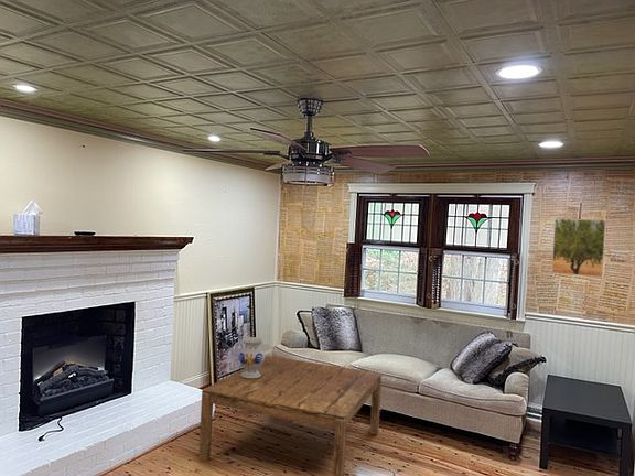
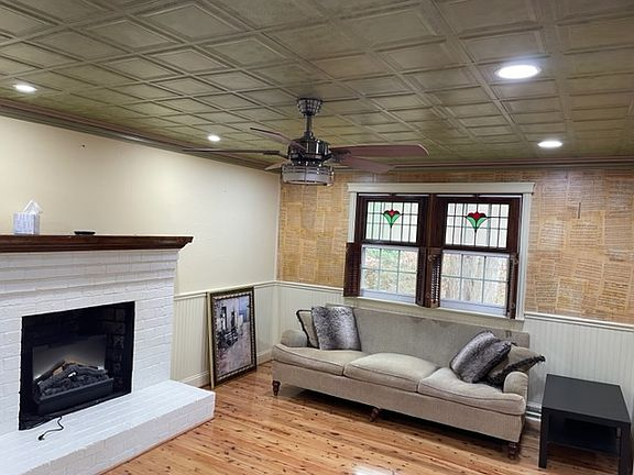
- vase (251, 357)
- coffee table (298, 412)
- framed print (578, 247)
